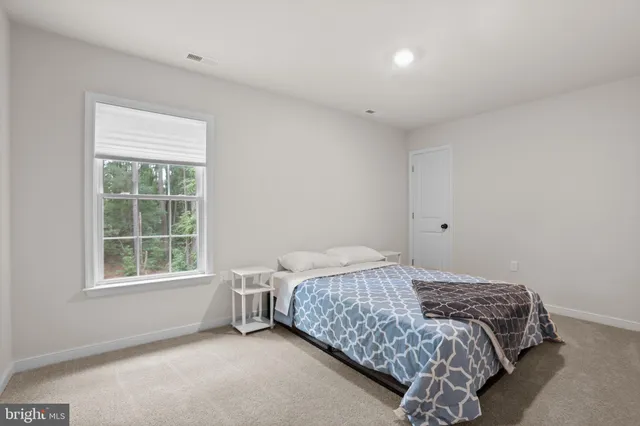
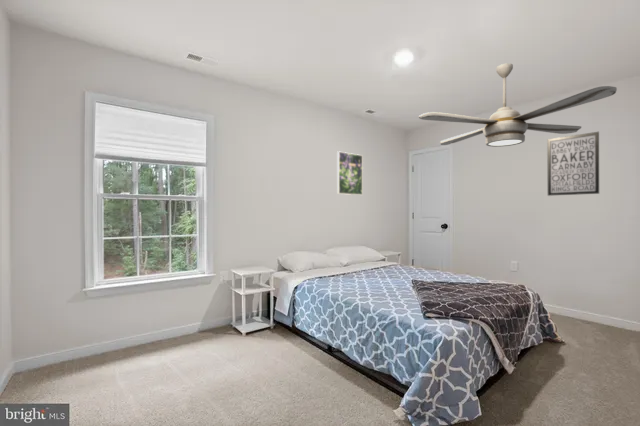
+ ceiling fan (504, 105)
+ wall art (572, 165)
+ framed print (350, 173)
